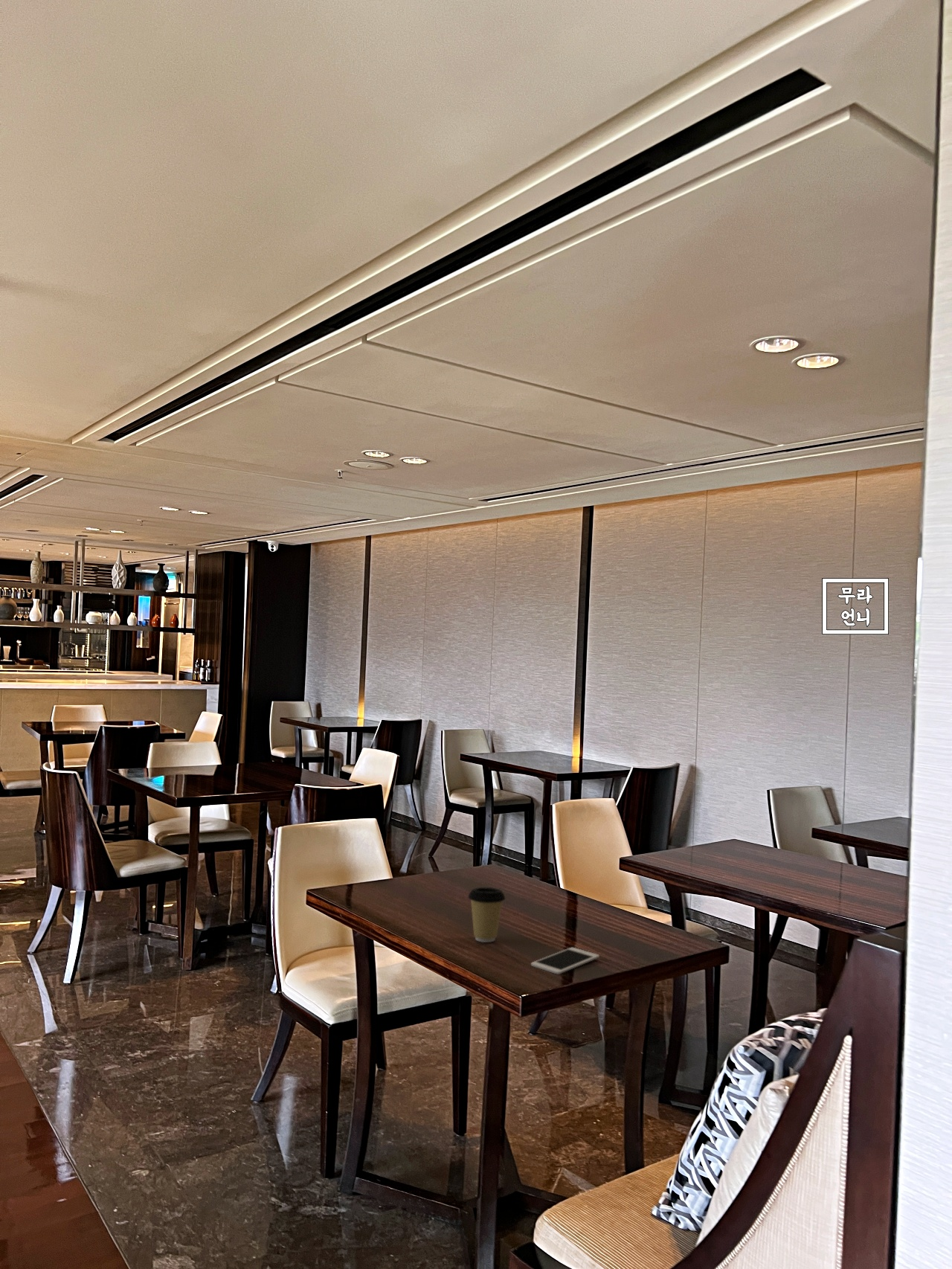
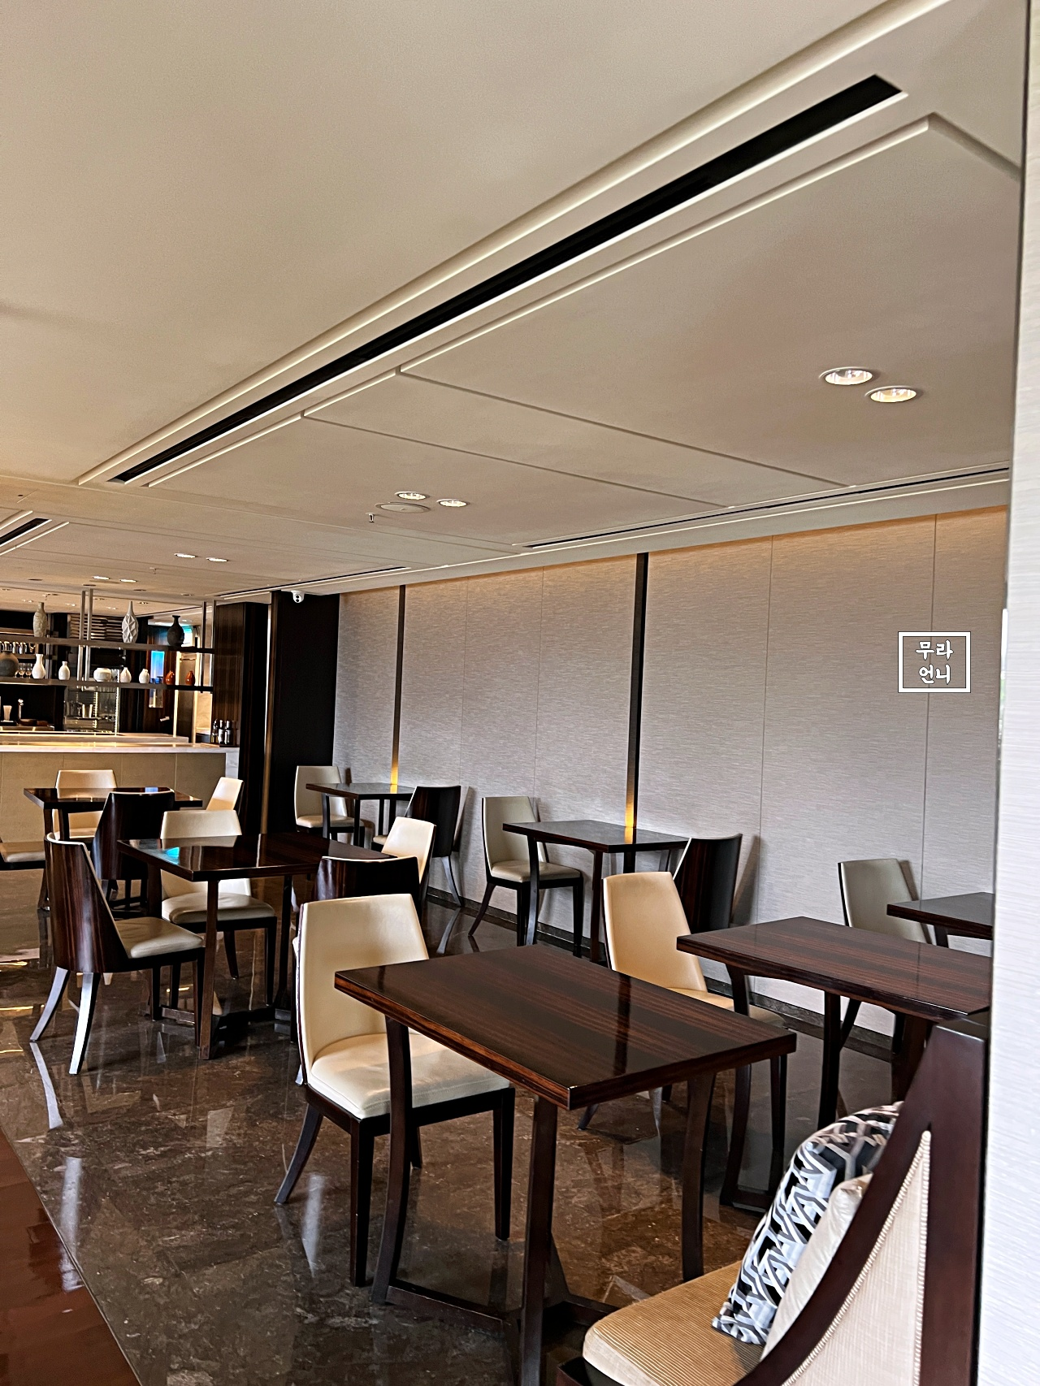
- cell phone (565, 960)
- coffee cup (486, 913)
